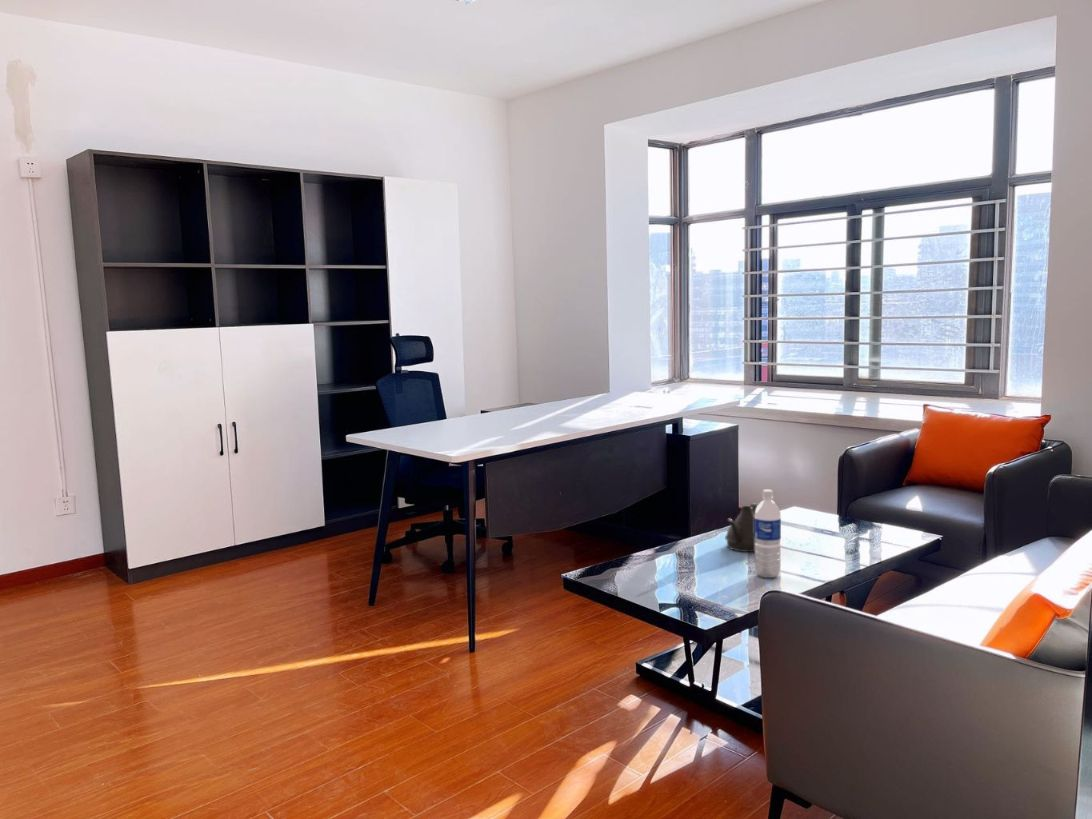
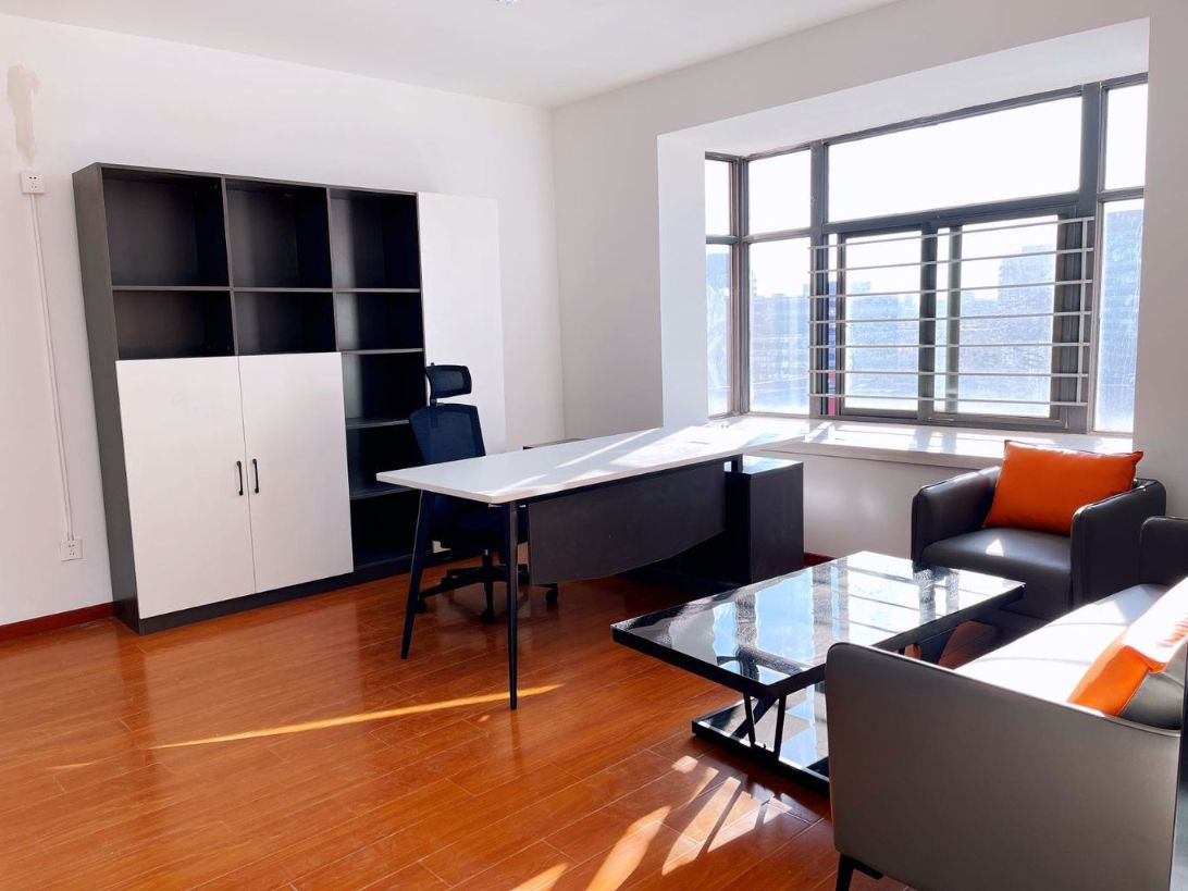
- water bottle (767, 533)
- teapot (742, 528)
